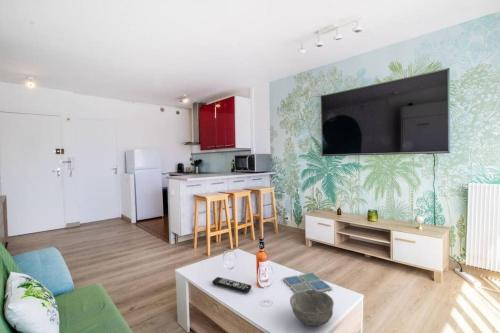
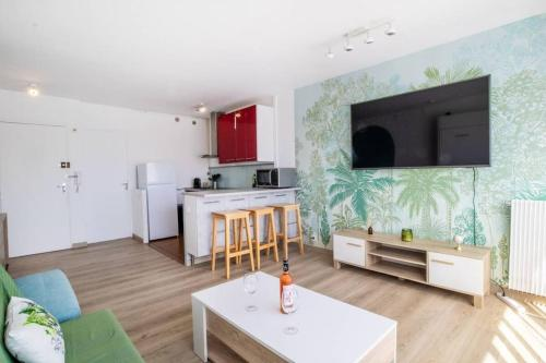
- drink coaster (306, 282)
- bowl (311, 309)
- remote control (231, 284)
